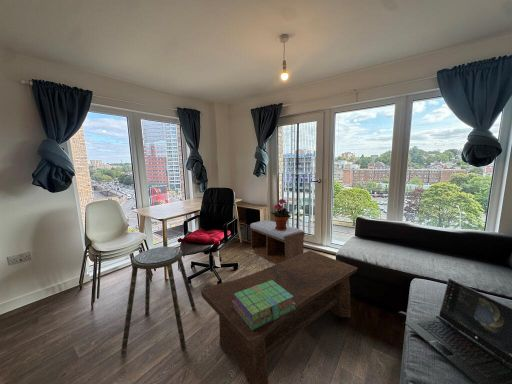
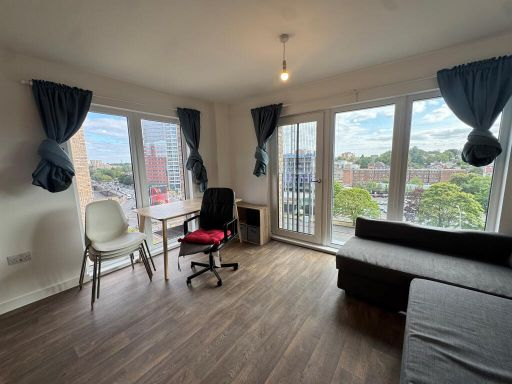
- stool (171, 292)
- stack of books (263, 300)
- bench (275, 241)
- coffee table (293, 301)
- potted plant (280, 213)
- laptop (462, 324)
